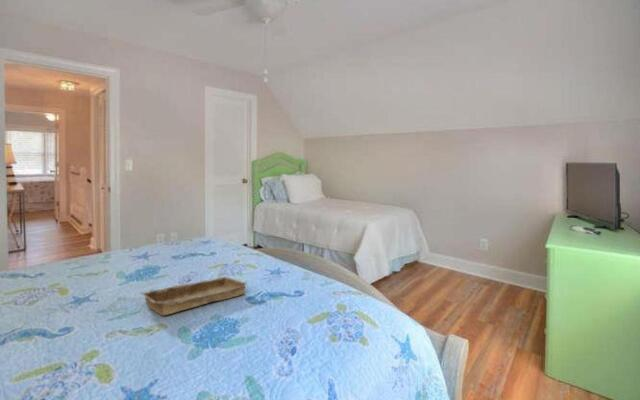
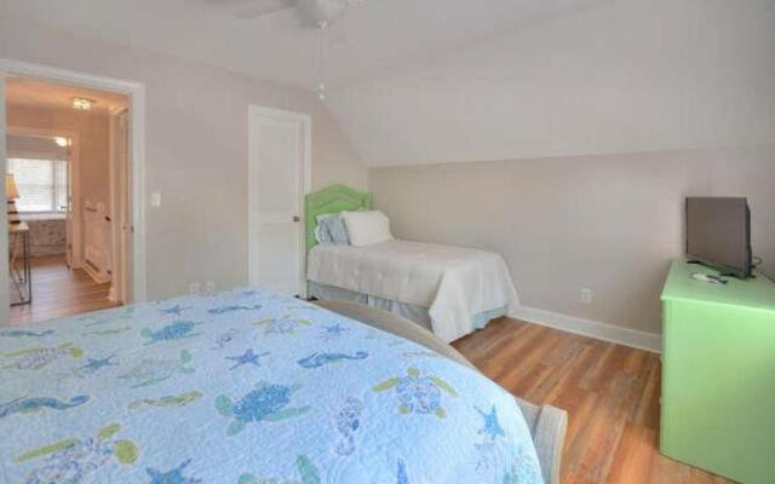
- tray (196, 292)
